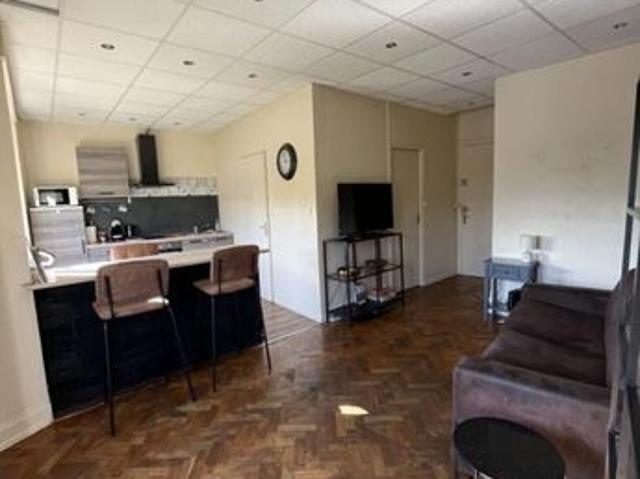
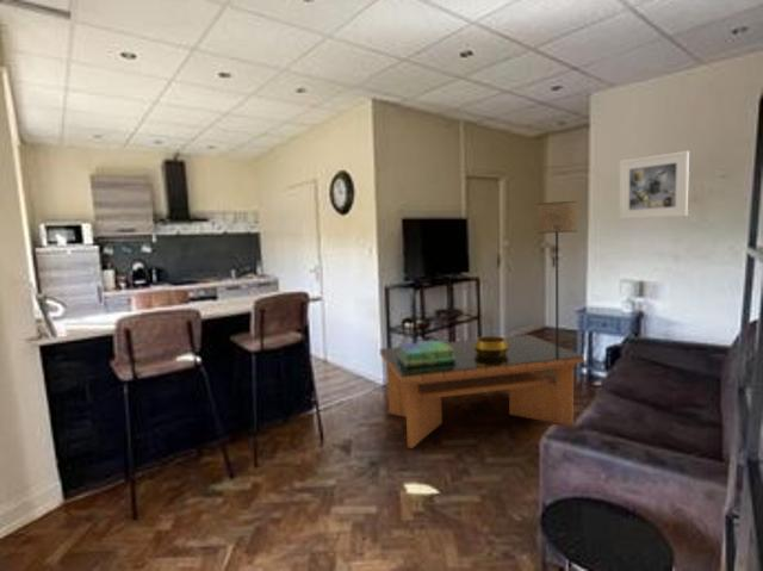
+ stack of books (424, 352)
+ decorative bowl (490, 346)
+ coffee table (474, 385)
+ floor lamp (557, 297)
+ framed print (651, 187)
